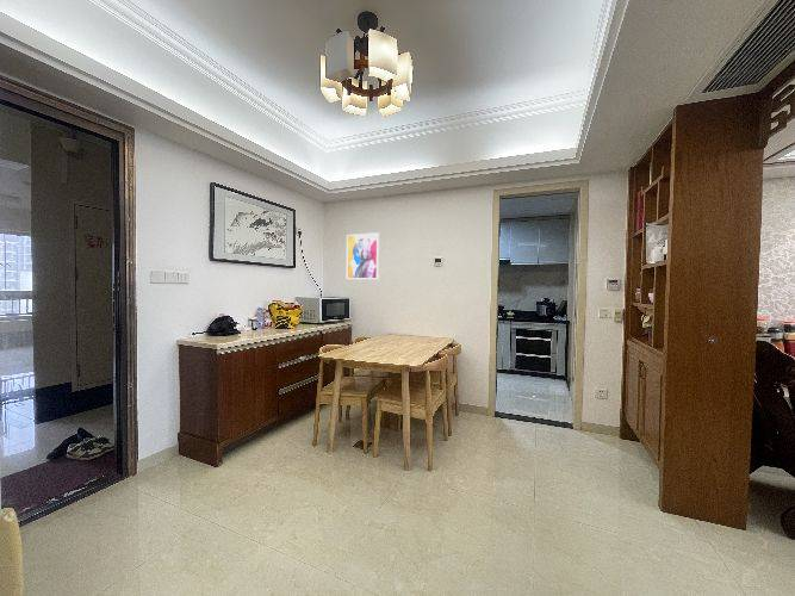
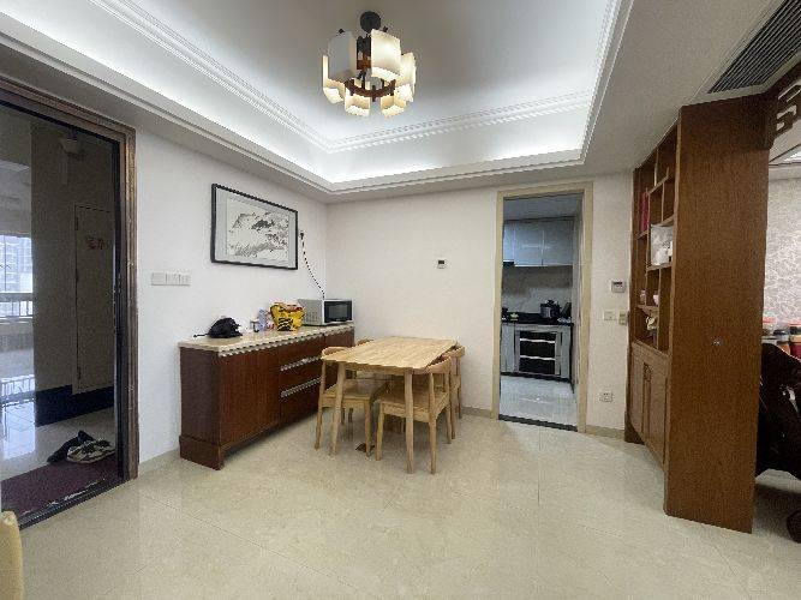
- wall art (361, 256)
